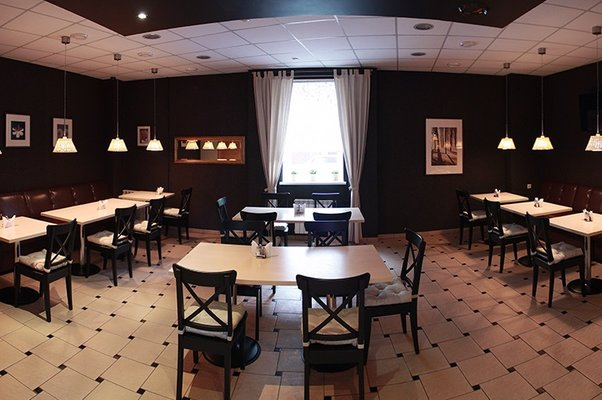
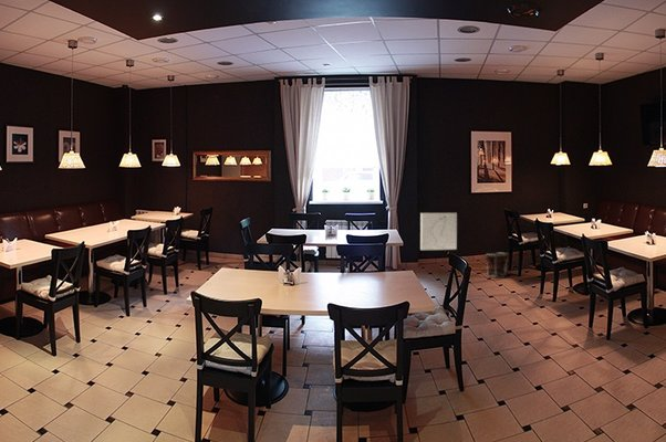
+ wall art (438, 231)
+ waste bin (496, 264)
